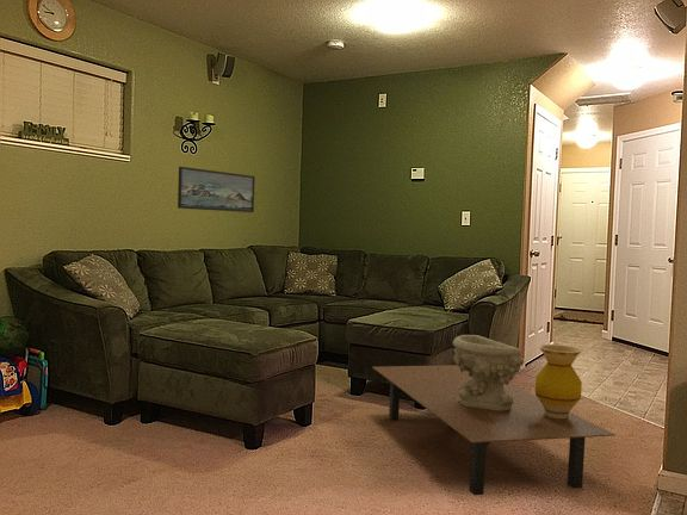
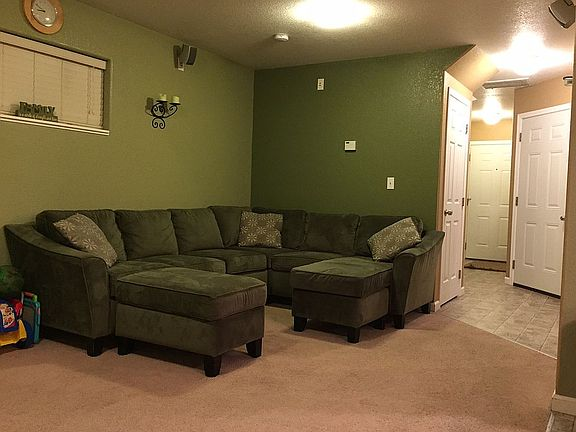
- vase (558, 380)
- decorative bowl (479, 370)
- coffee table (471, 421)
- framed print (218, 191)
